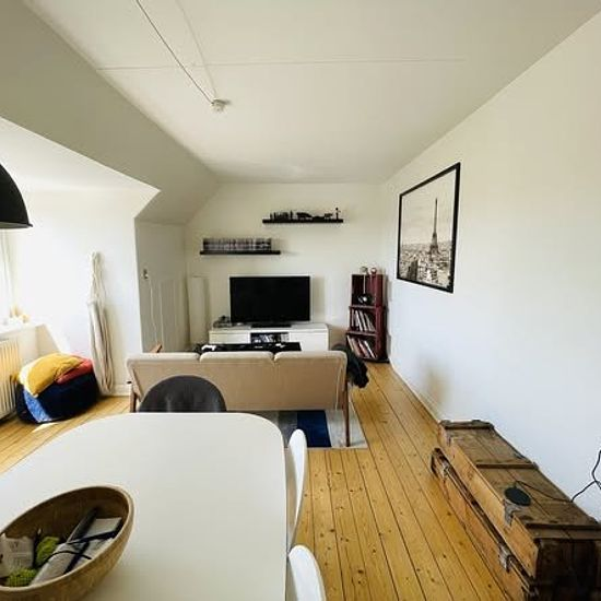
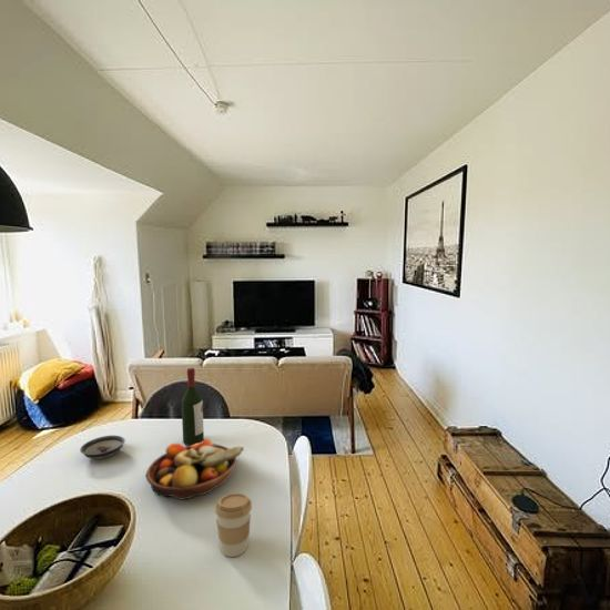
+ coffee cup (233, 522)
+ wine bottle (192, 405)
+ fruit bowl (193, 459)
+ saucer (103, 448)
